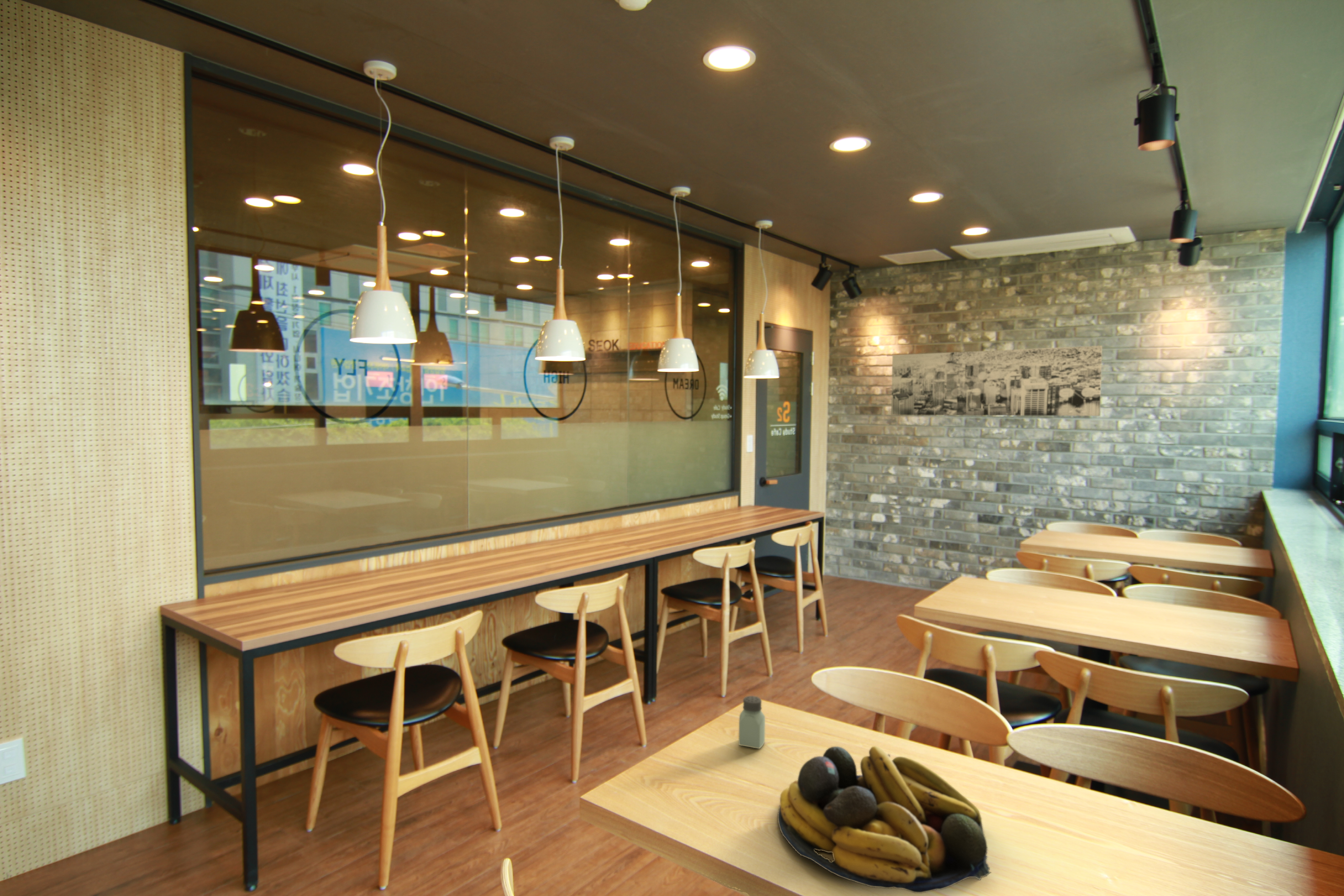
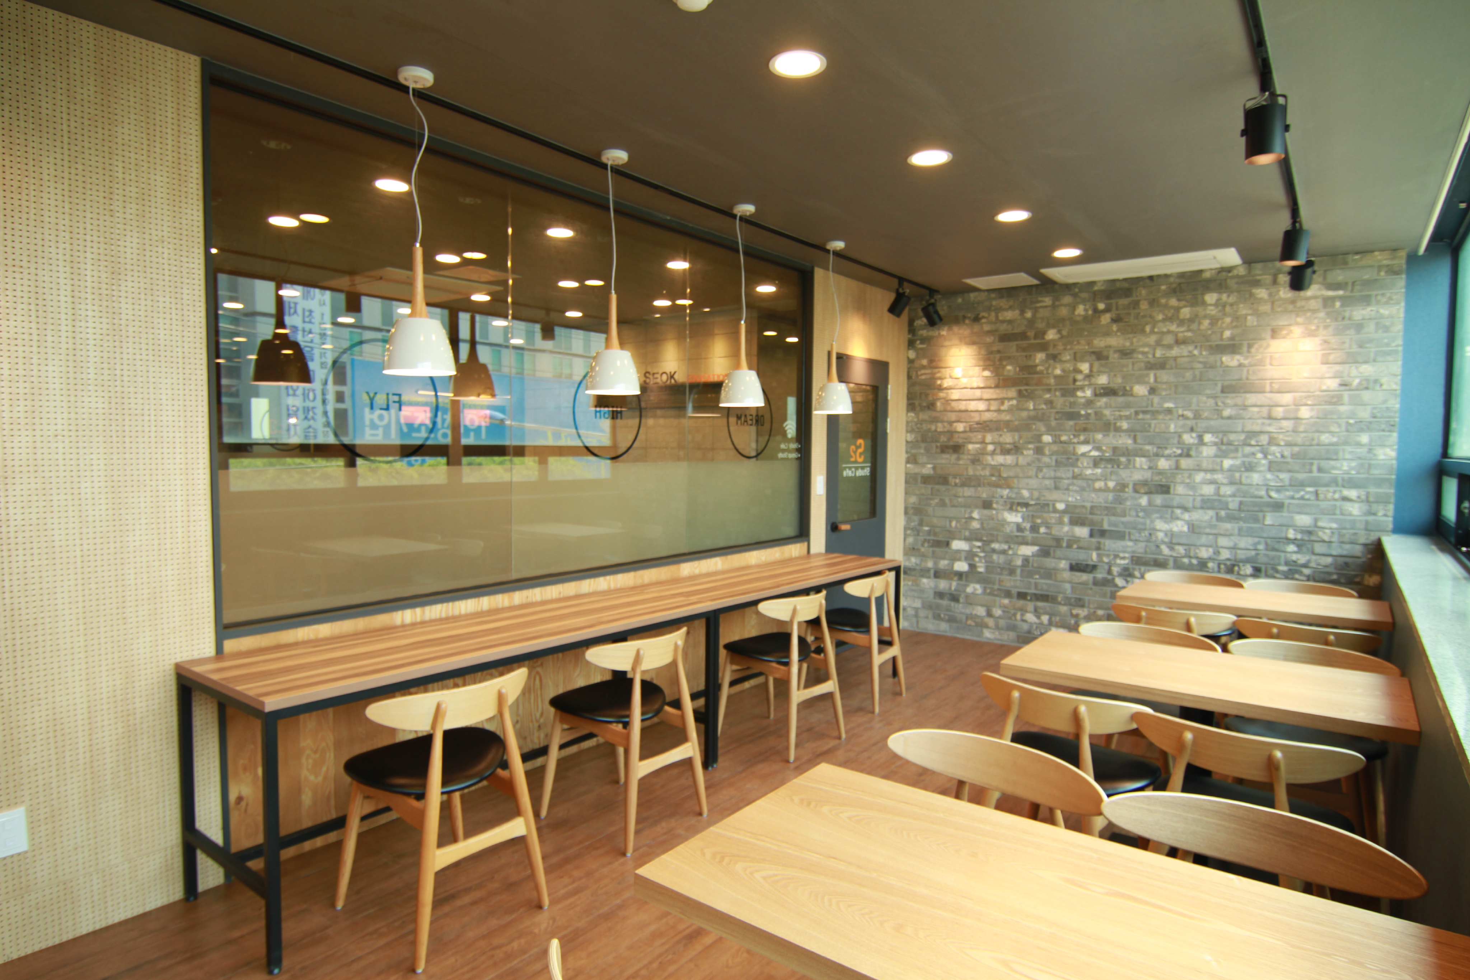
- saltshaker (752, 721)
- fruit bowl (879, 794)
- wall art (988, 383)
